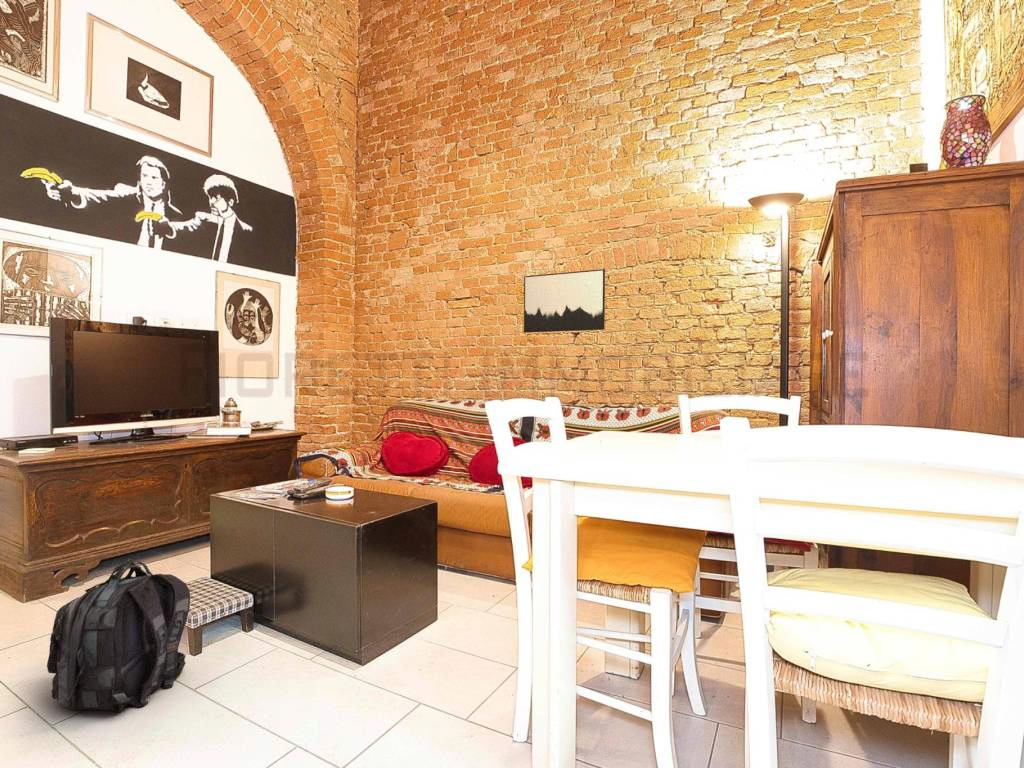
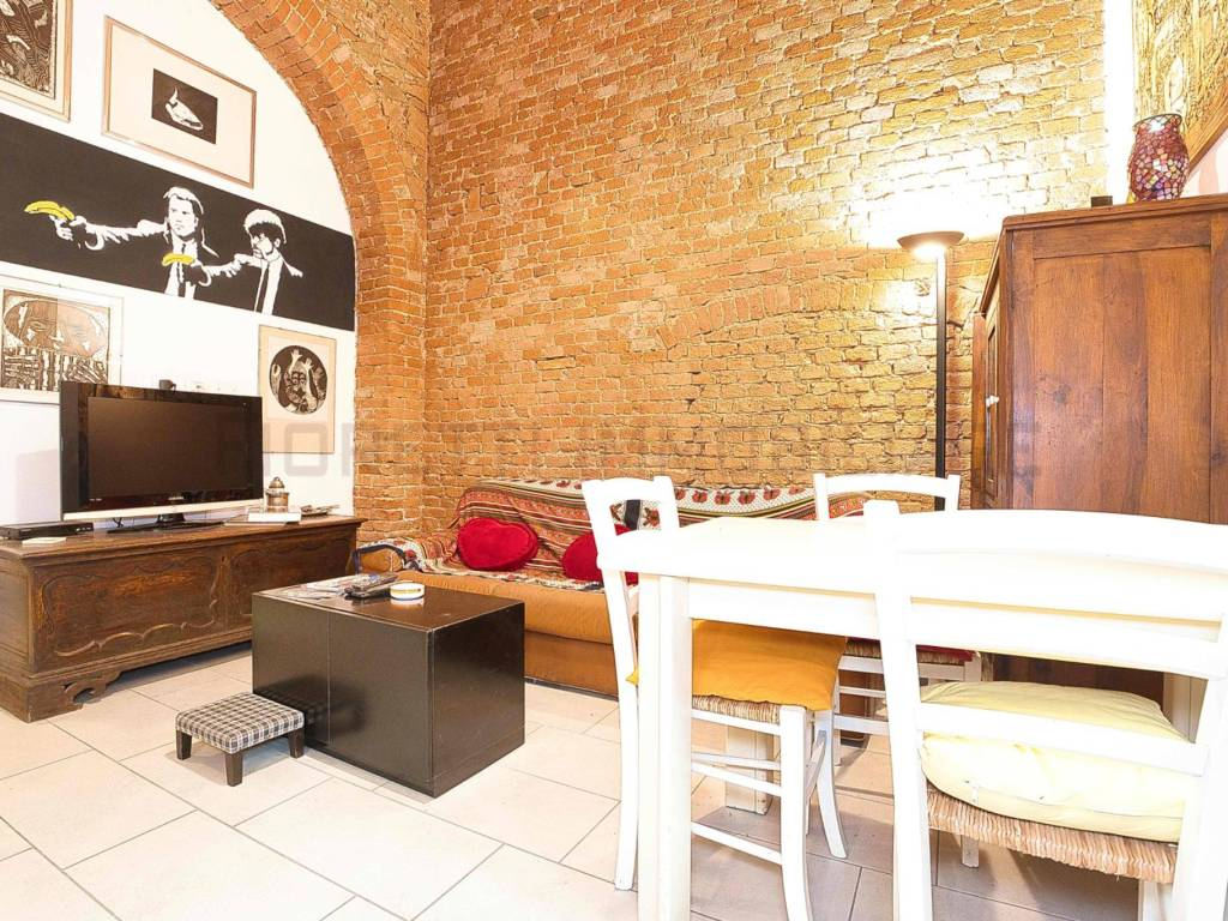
- backpack (123, 624)
- wall art (563, 302)
